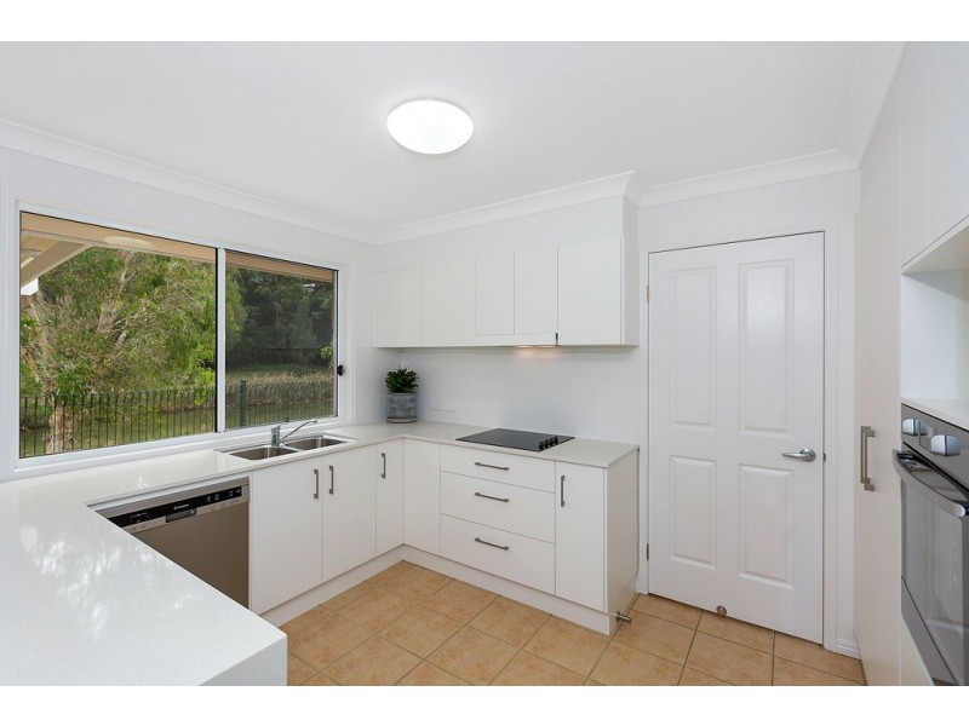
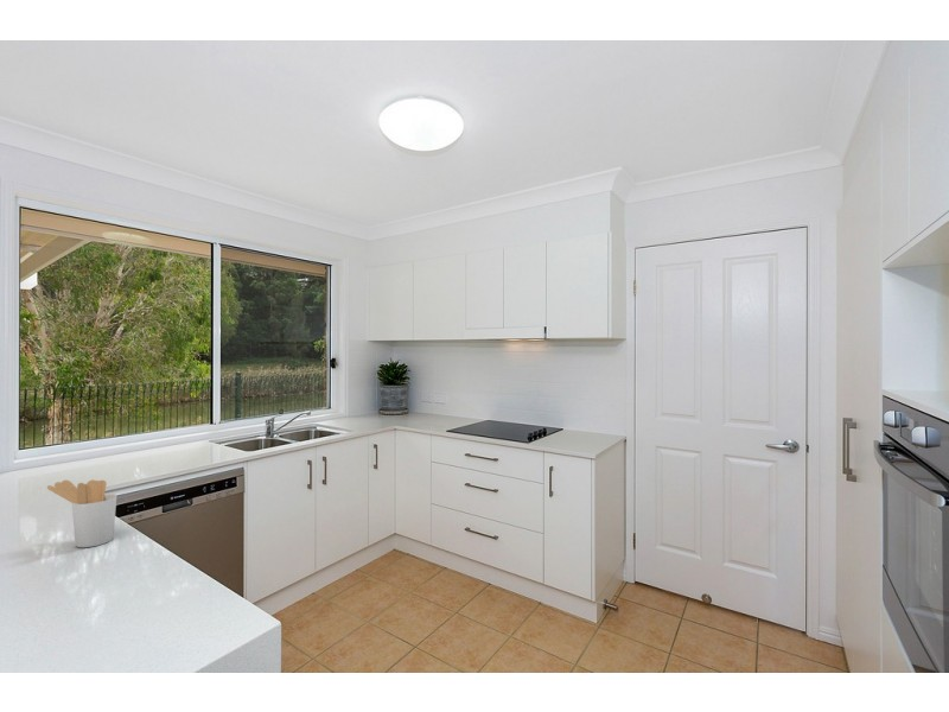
+ utensil holder (83, 510)
